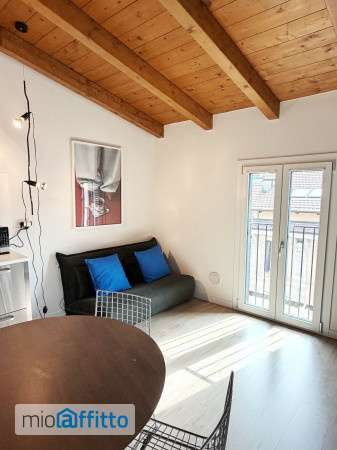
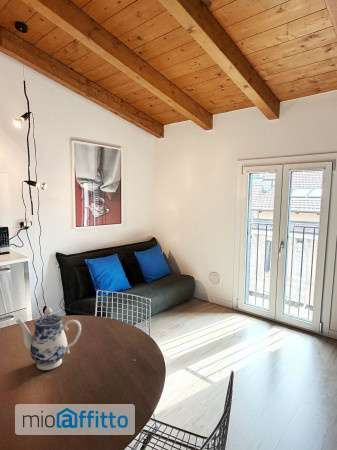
+ teapot (48, 336)
